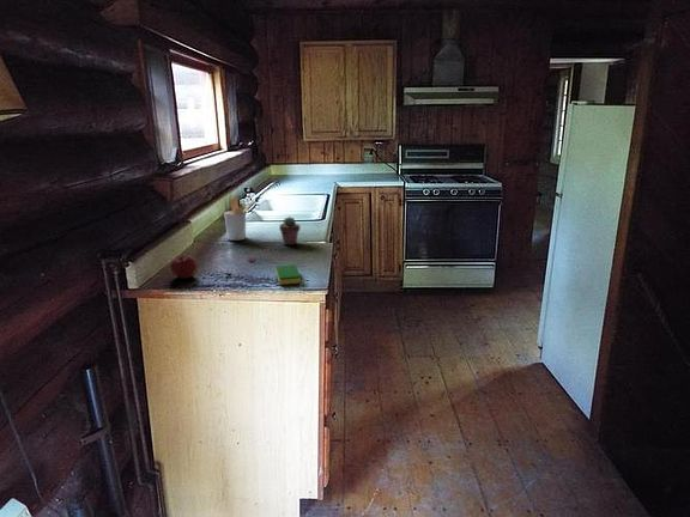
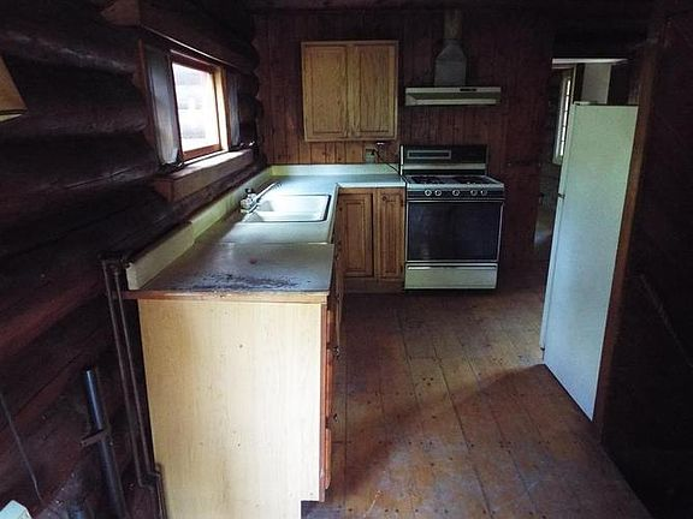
- dish sponge (288, 274)
- utensil holder (241, 218)
- potted succulent (290, 230)
- apple (183, 266)
